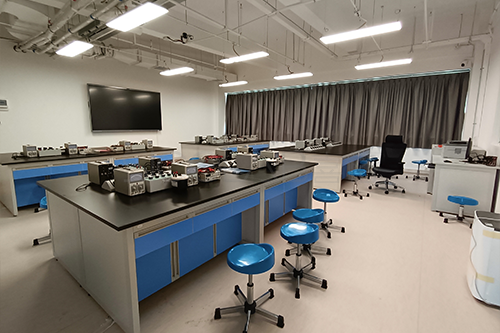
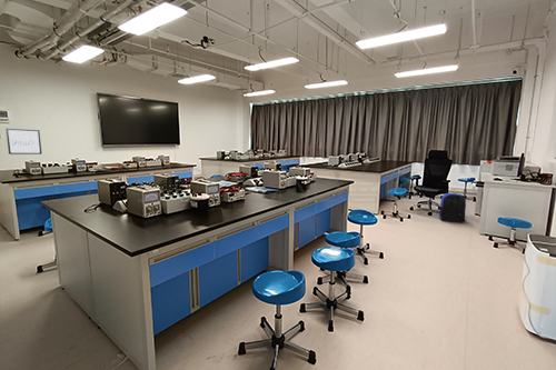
+ wall art (24, 141)
+ backpack (450, 206)
